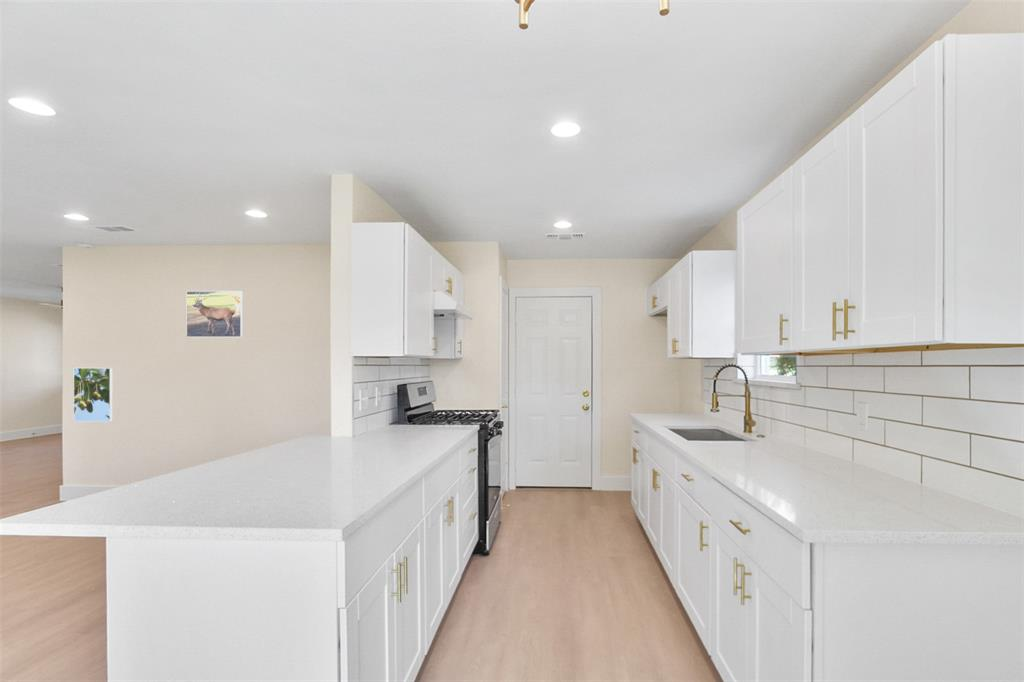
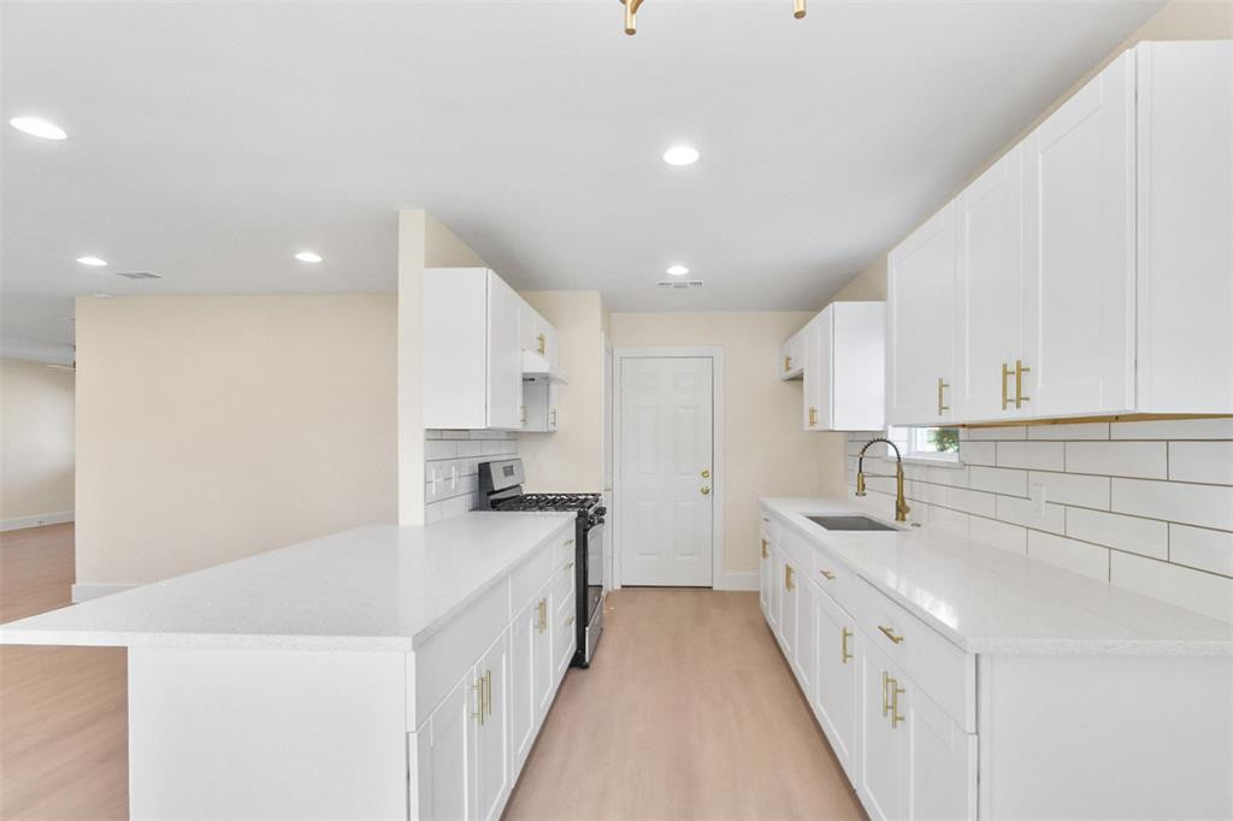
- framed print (93, 394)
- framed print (214, 314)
